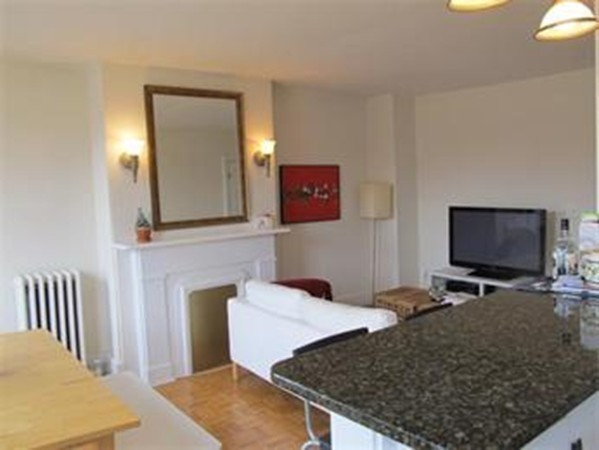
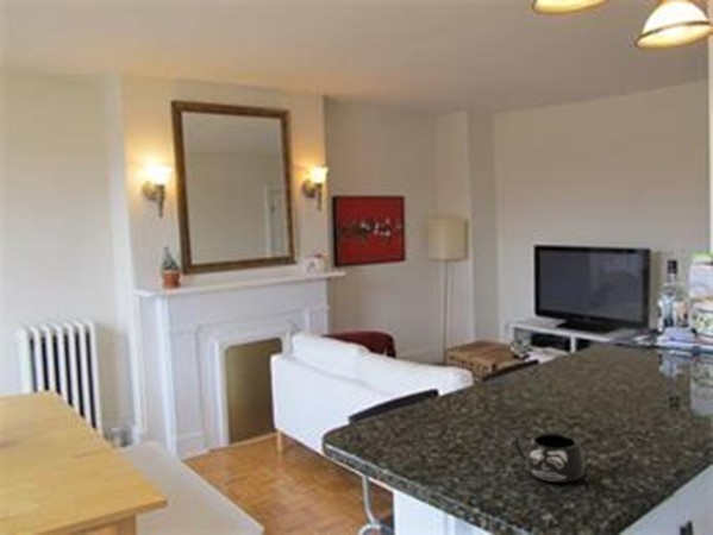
+ mug (548, 455)
